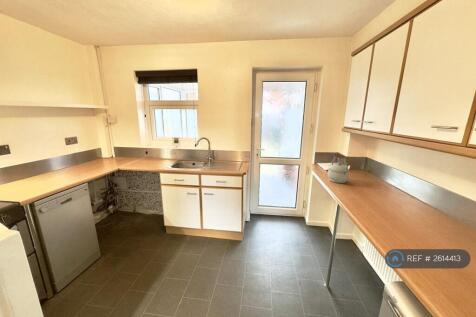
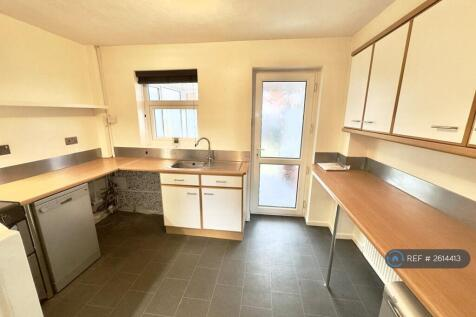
- kettle (338, 167)
